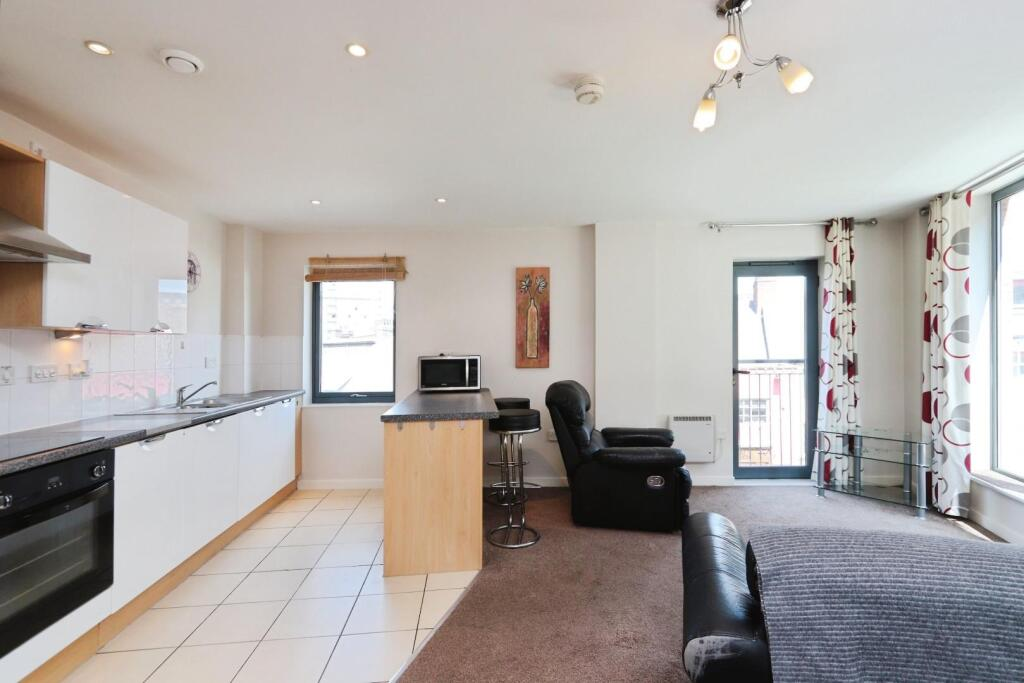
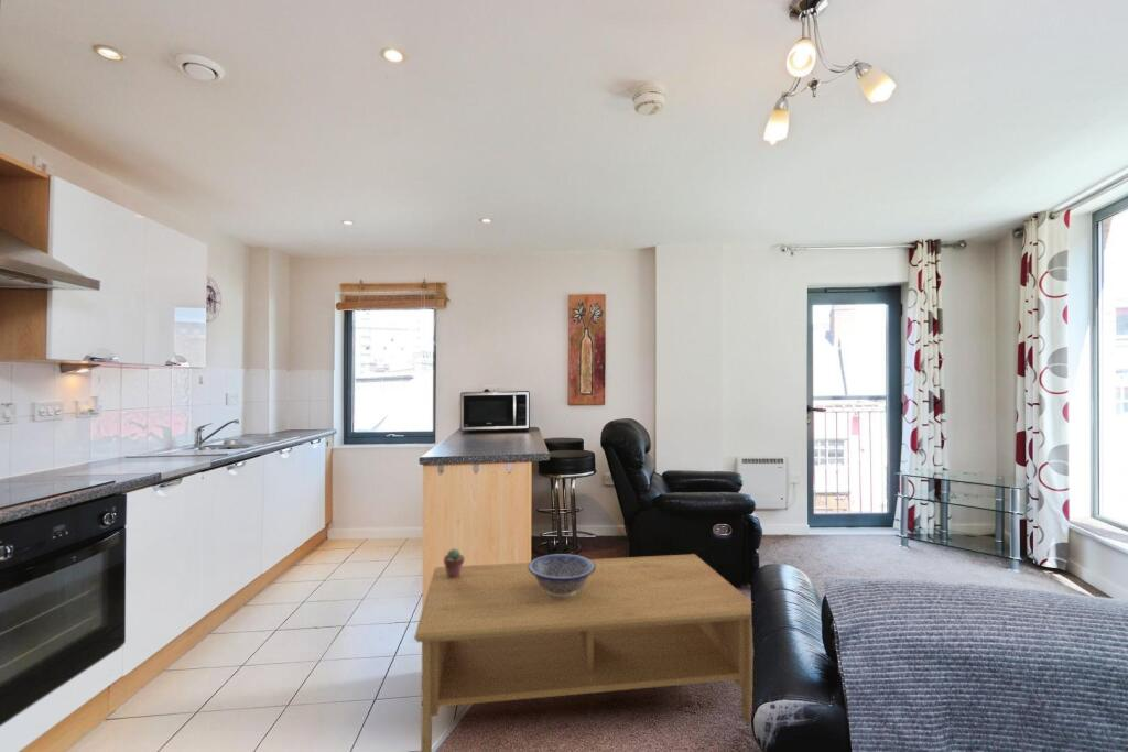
+ potted succulent (454, 562)
+ coffee table (582, 640)
+ decorative bowl (561, 577)
